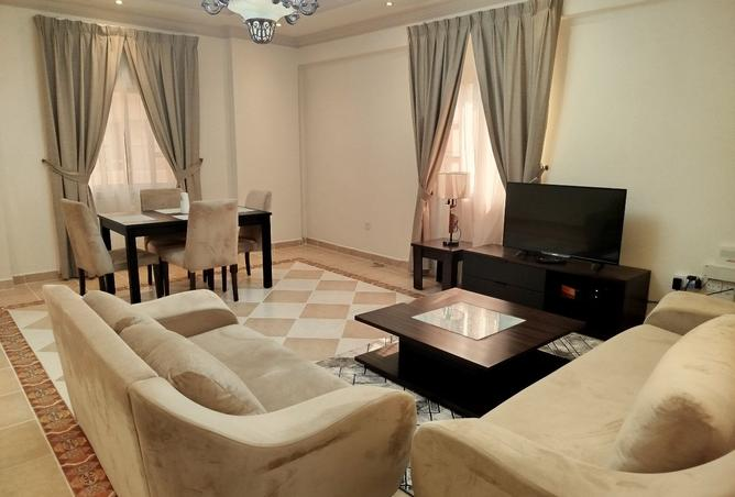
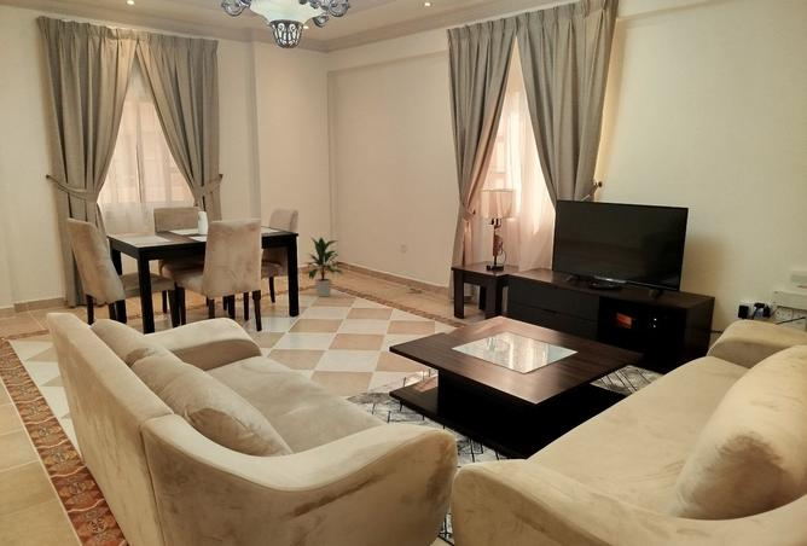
+ indoor plant (321, 265)
